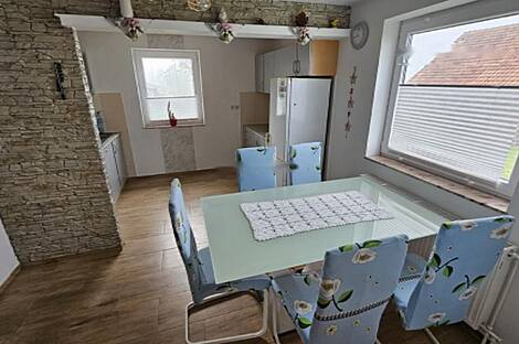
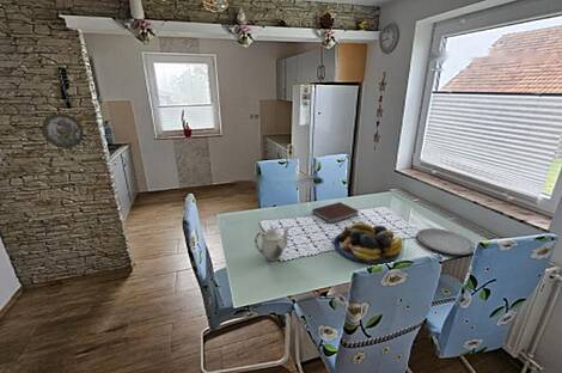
+ decorative plate (63, 130)
+ teapot (273, 240)
+ notebook (335, 212)
+ plate (444, 240)
+ fruit bowl (366, 236)
